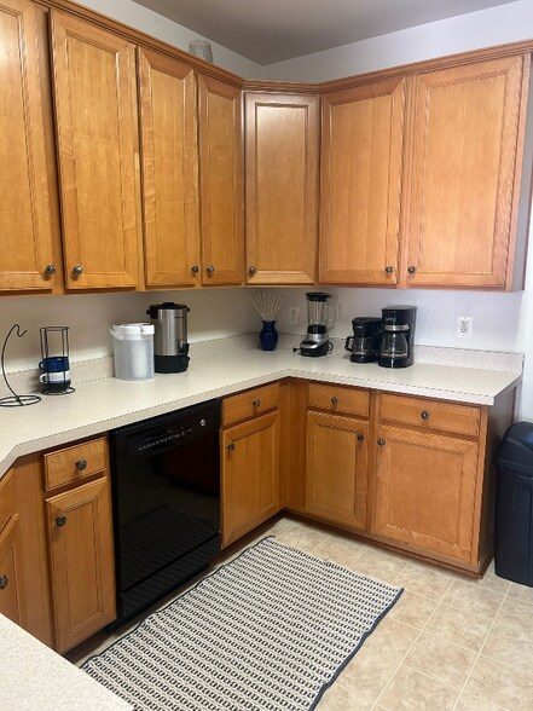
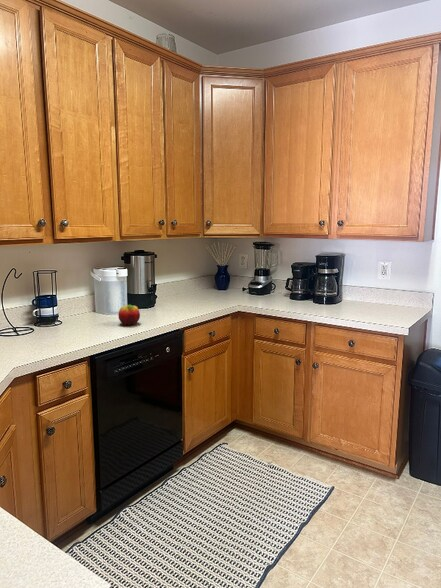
+ fruit (129, 314)
